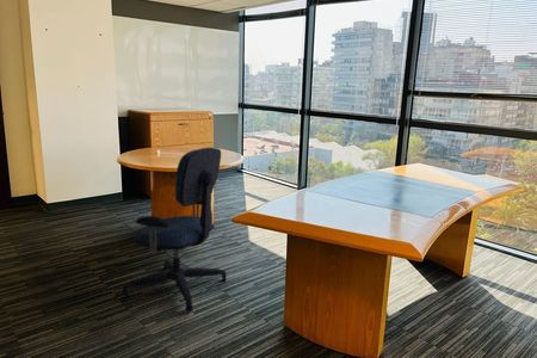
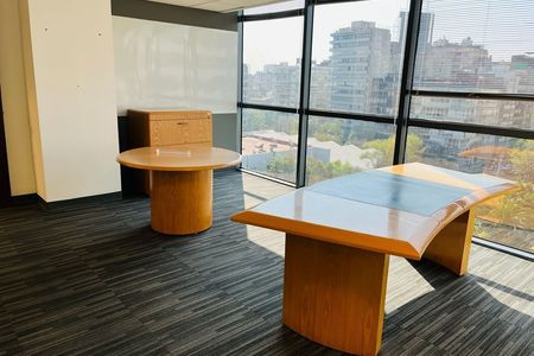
- office chair (175, 220)
